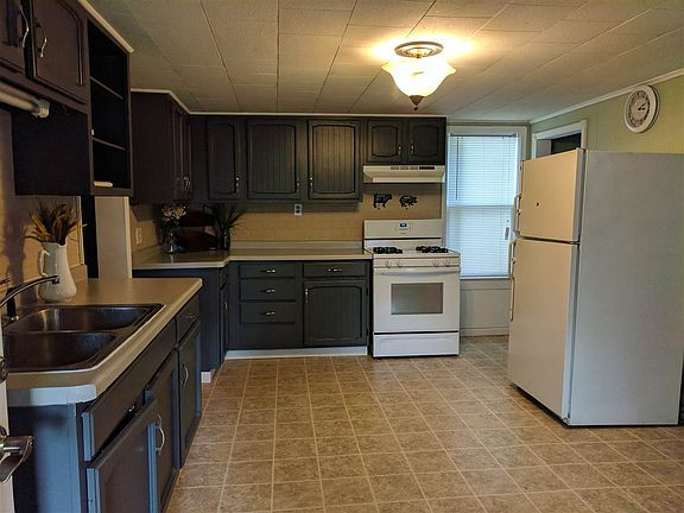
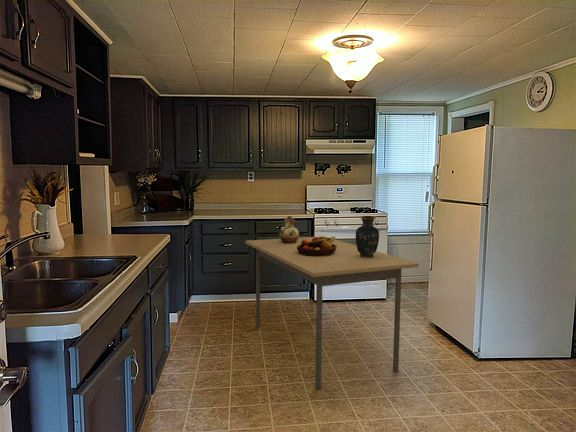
+ fruit bowl (316, 244)
+ ceramic pitcher (289, 229)
+ vase (367, 236)
+ dining table (319, 298)
